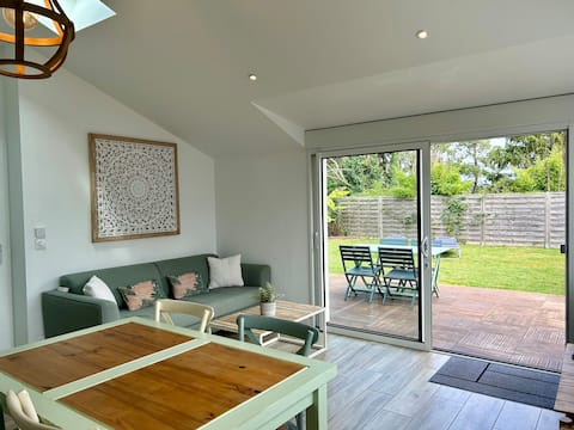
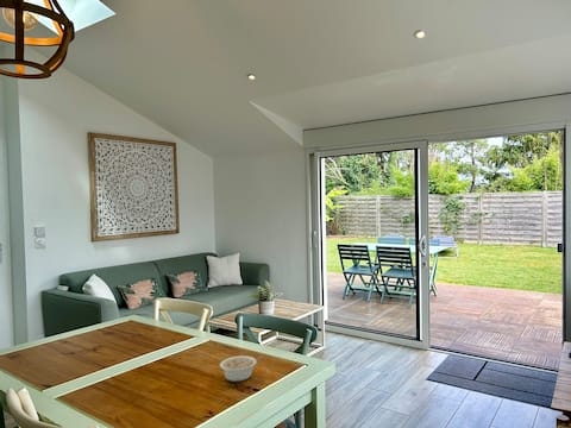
+ legume (239, 367)
